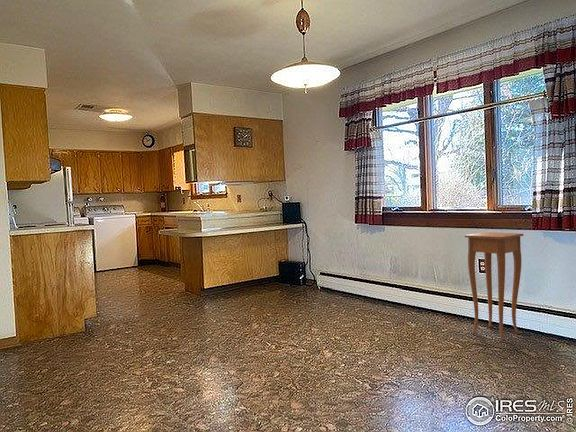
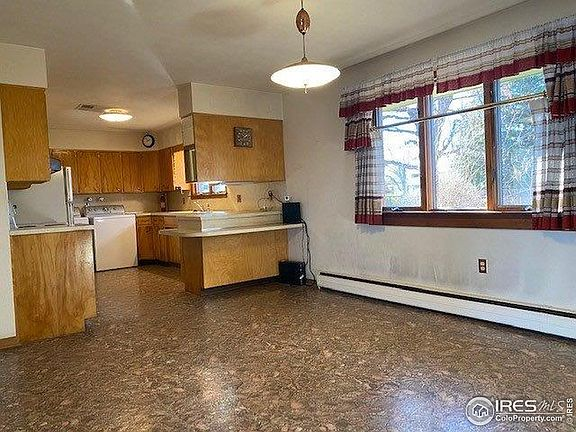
- side table (491, 284)
